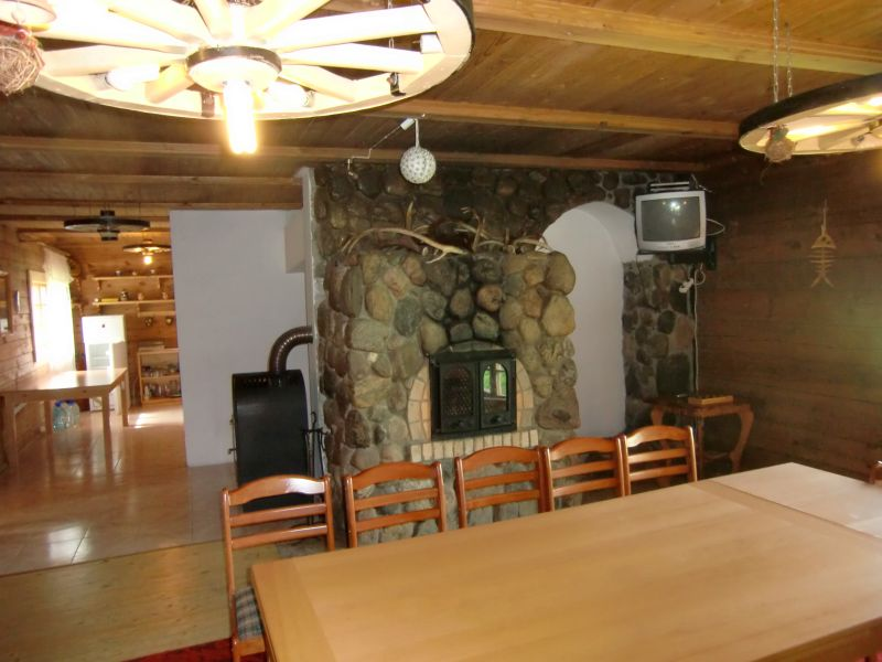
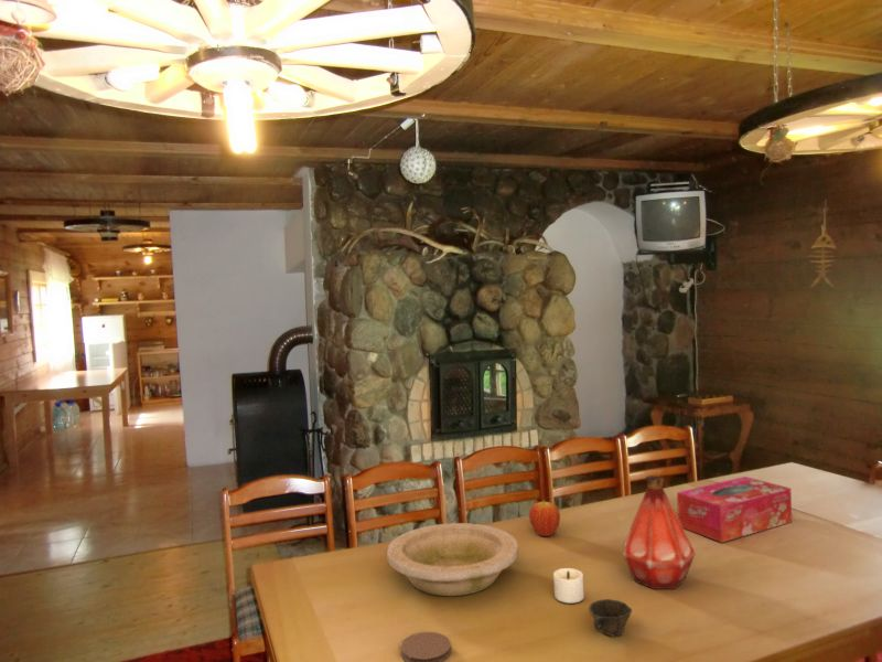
+ fruit (544, 516)
+ bottle (654, 527)
+ cup (609, 620)
+ tissue box (734, 506)
+ coaster (426, 648)
+ bowl (452, 560)
+ candle (573, 581)
